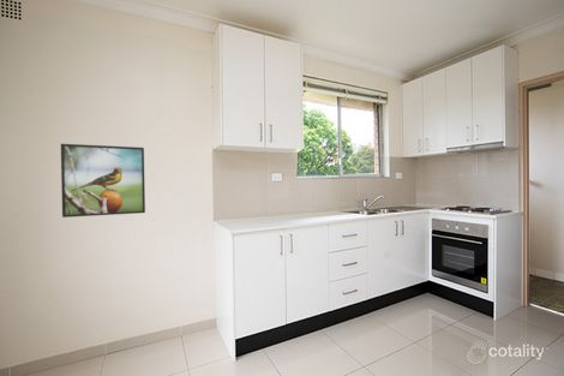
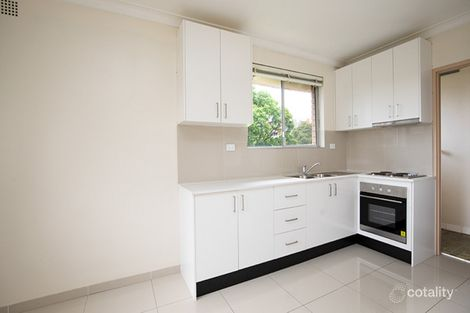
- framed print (106, 180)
